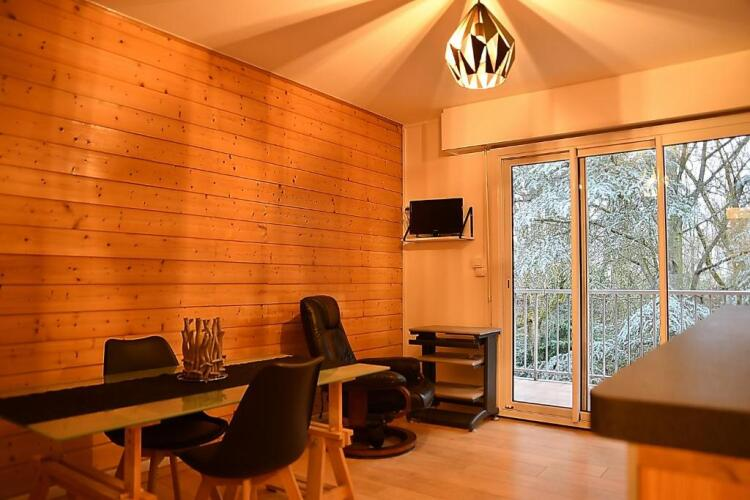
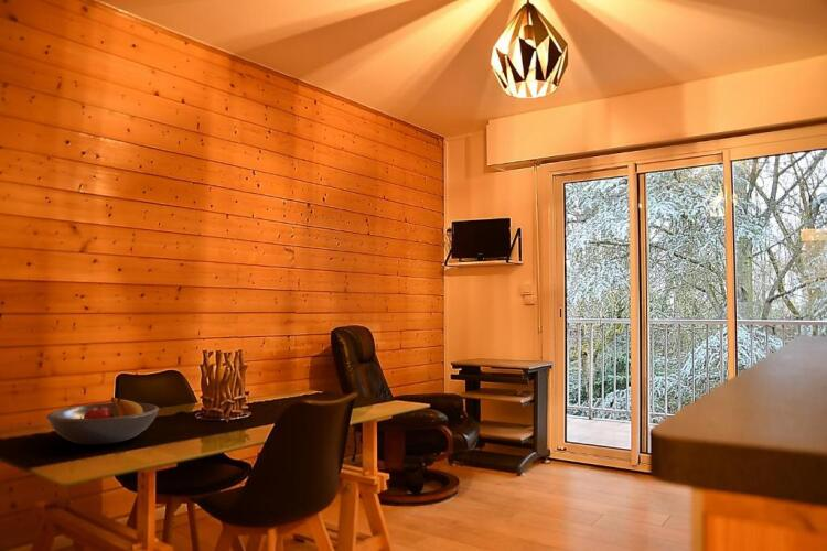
+ fruit bowl (105, 421)
